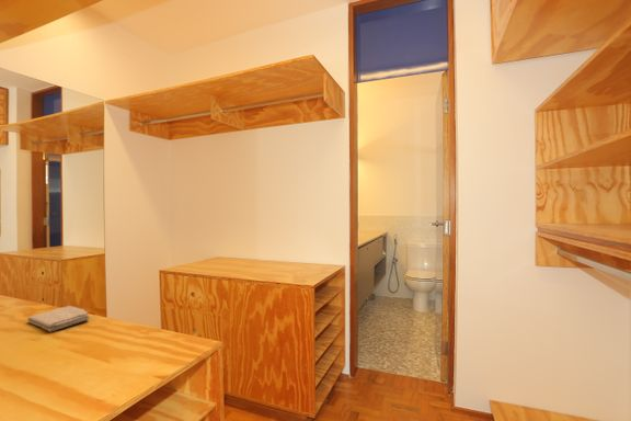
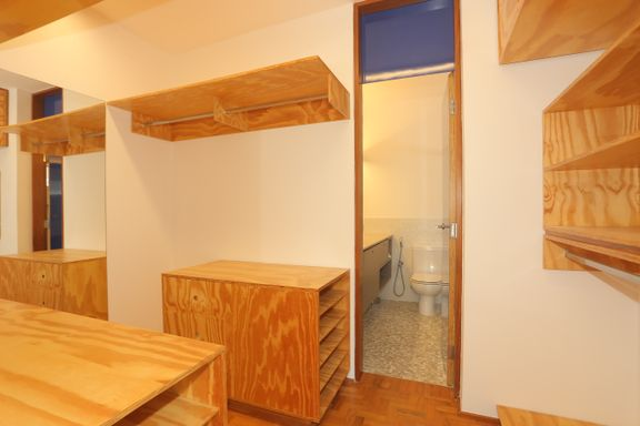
- washcloth (59, 317)
